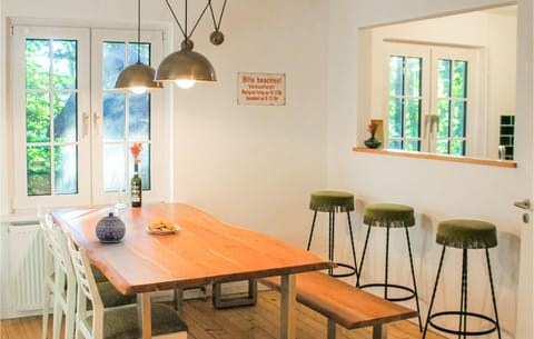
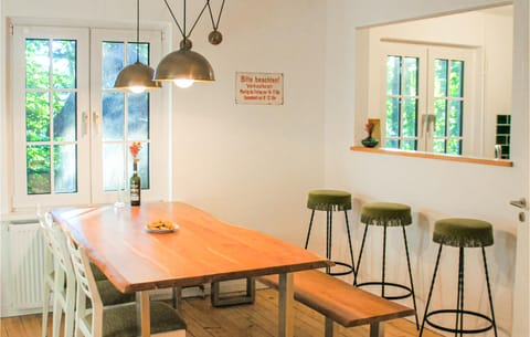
- teapot (110, 227)
